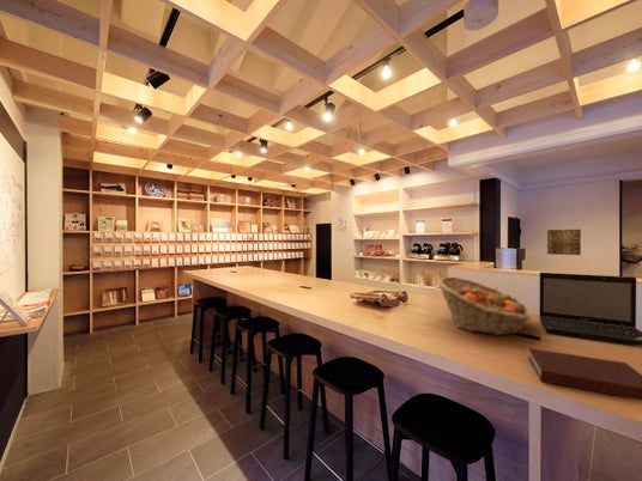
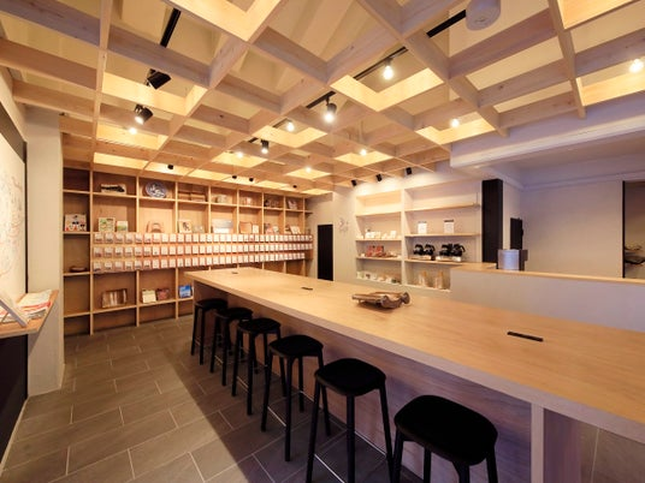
- laptop (590, 304)
- notebook (585, 371)
- fruit basket (480, 302)
- wall art (563, 242)
